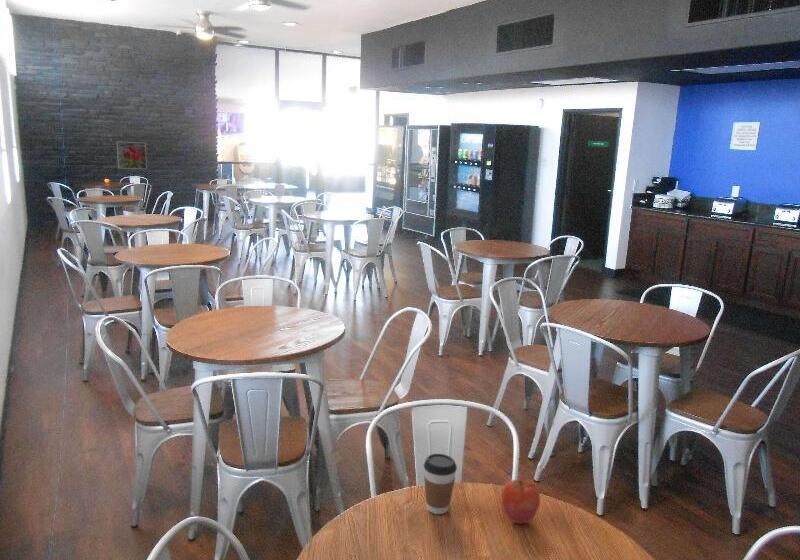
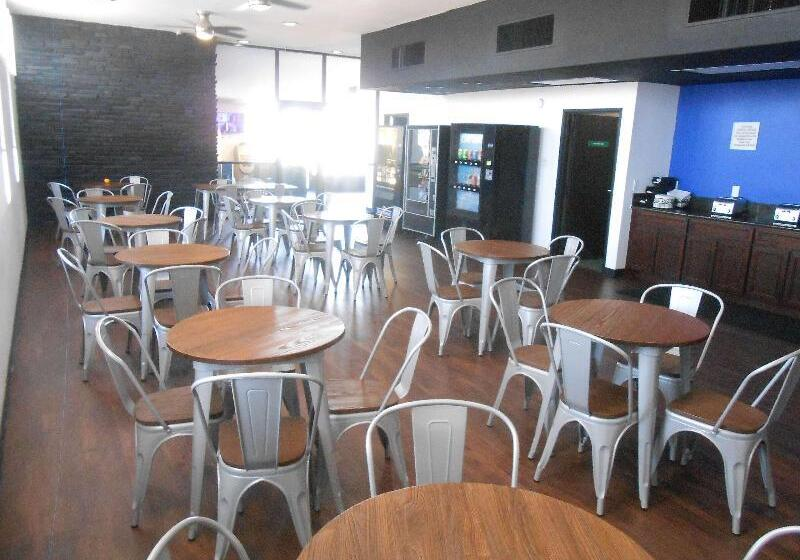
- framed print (131, 155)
- coffee cup (439, 484)
- apple (520, 498)
